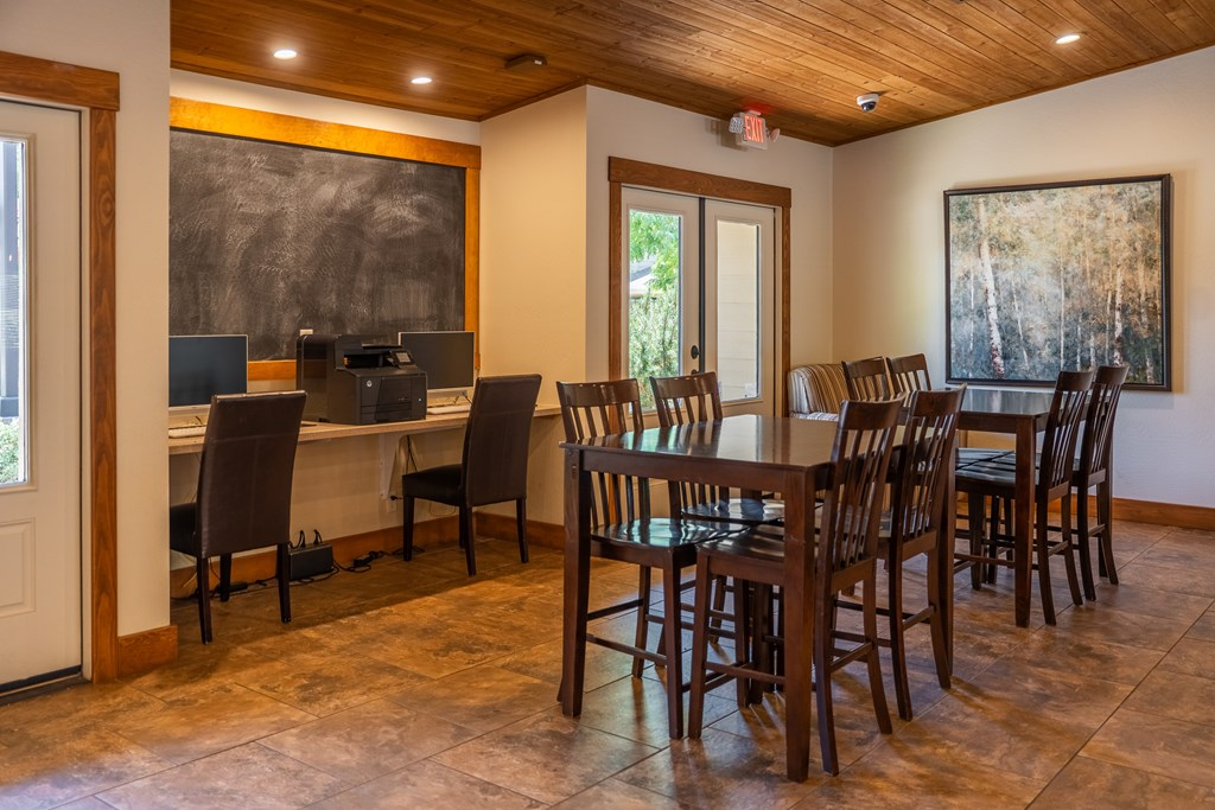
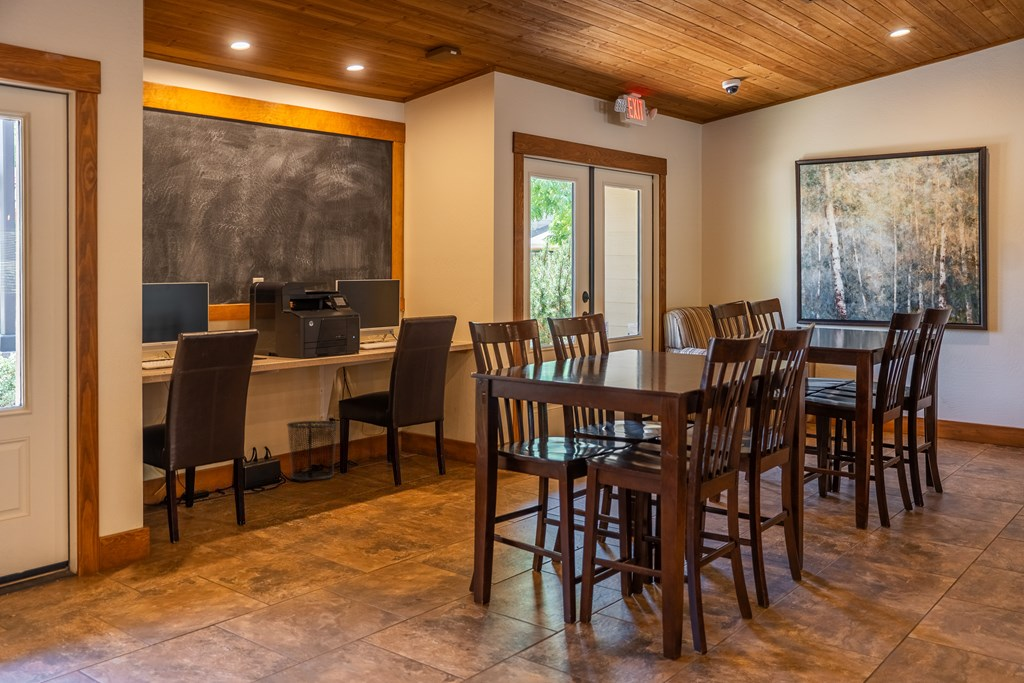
+ waste bin (312, 450)
